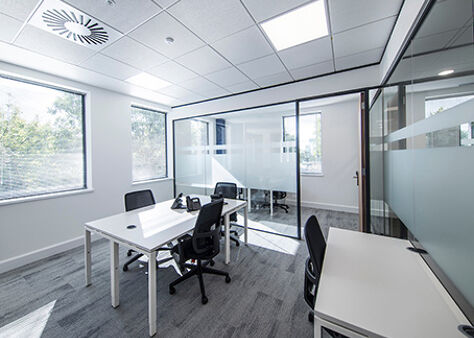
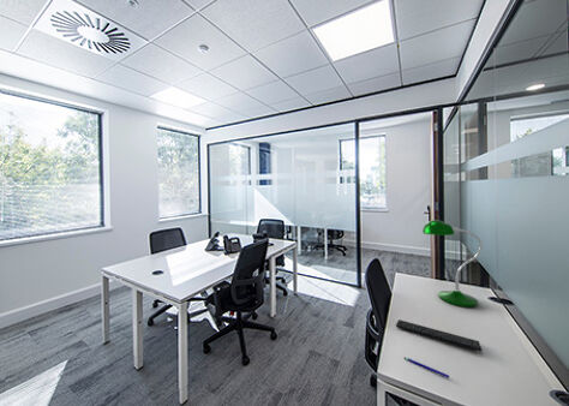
+ keyboard (435, 333)
+ pen (425, 366)
+ desk lamp (459, 268)
